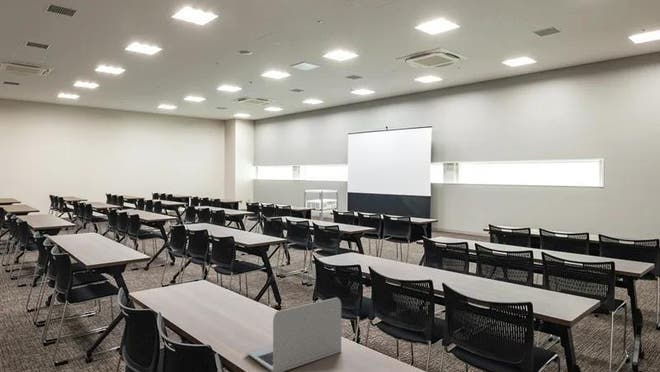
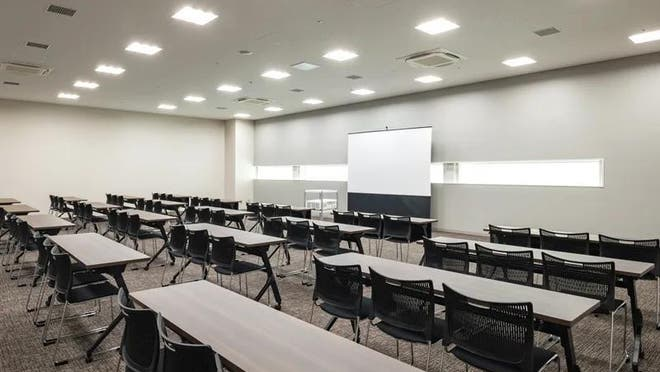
- laptop (293, 325)
